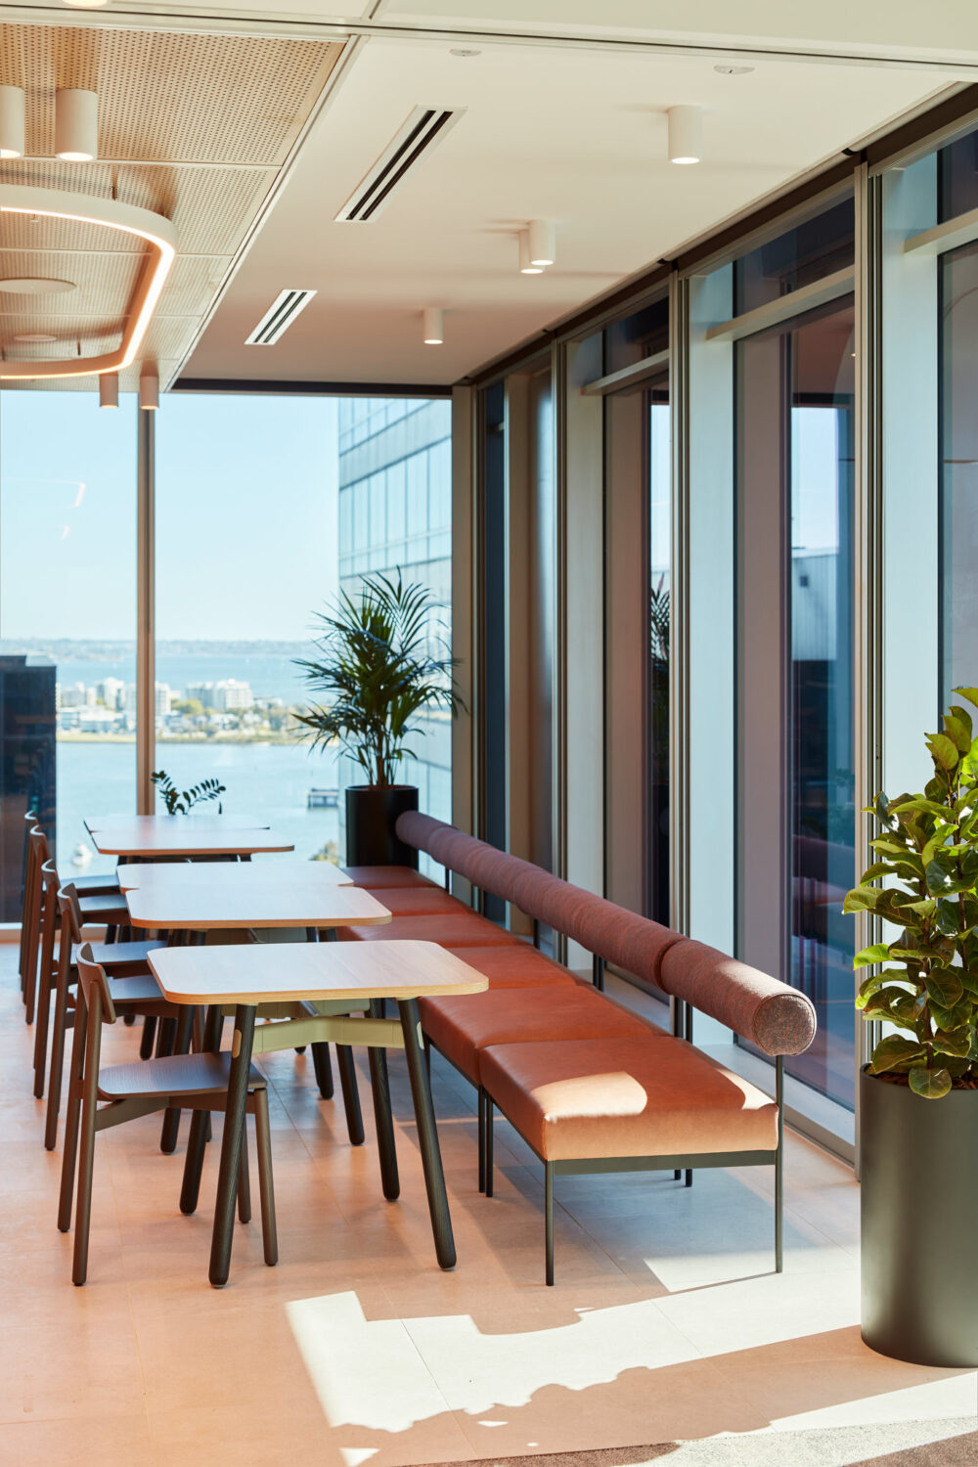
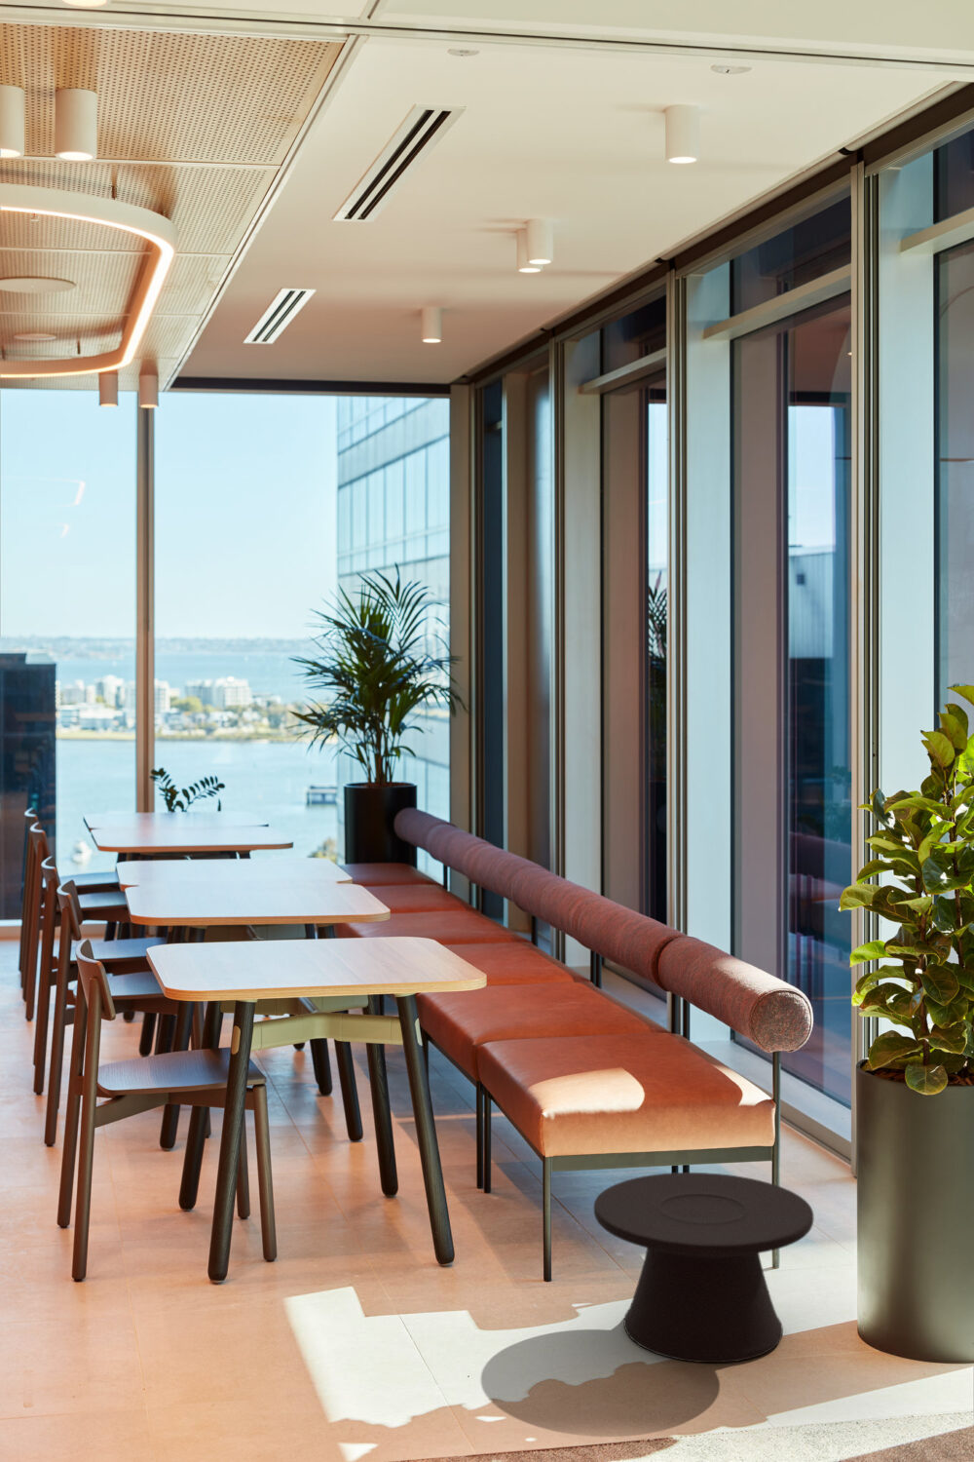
+ side table (702, 1267)
